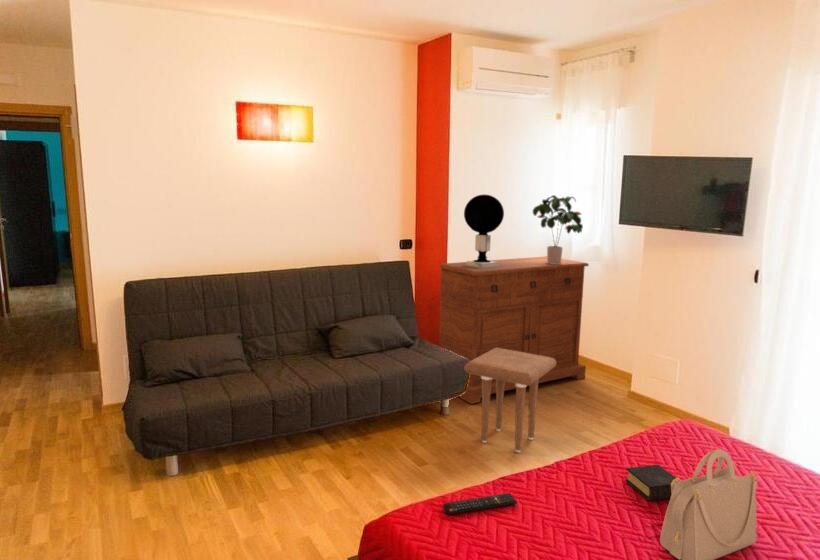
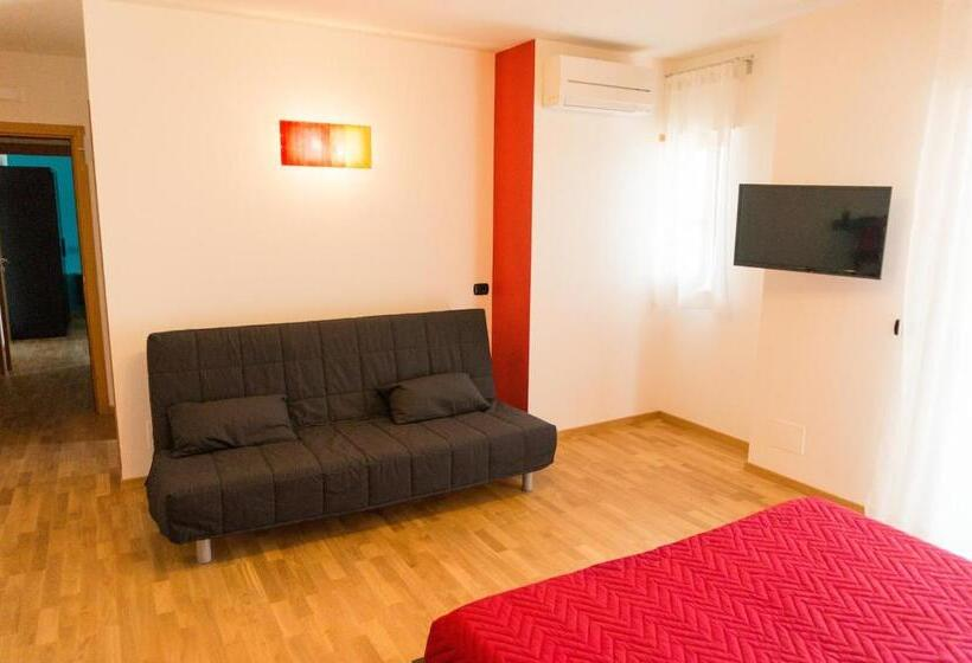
- handbag (713, 498)
- remote control (479, 504)
- table lamp (483, 230)
- sideboard (512, 322)
- side table (503, 397)
- potted plant (557, 230)
- book (654, 482)
